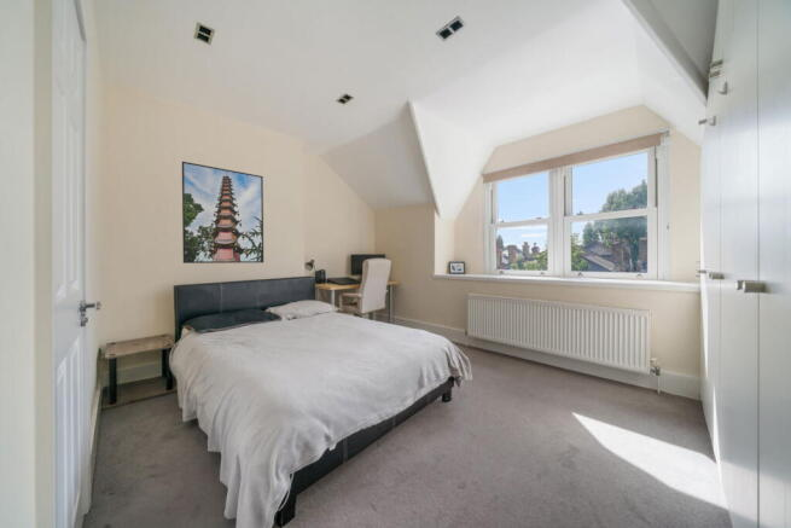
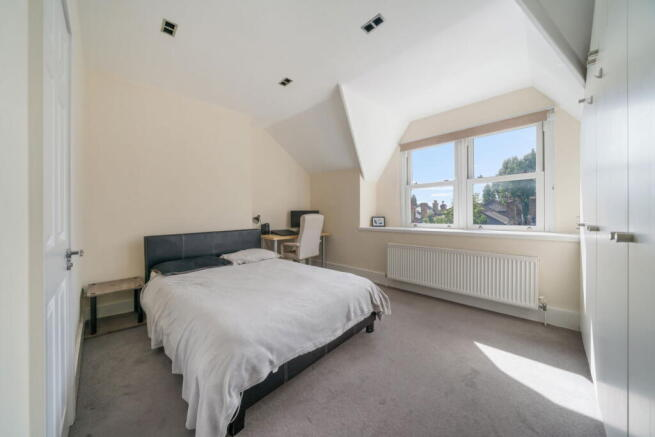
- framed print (226, 215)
